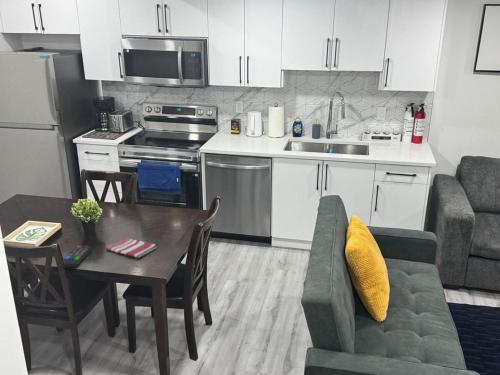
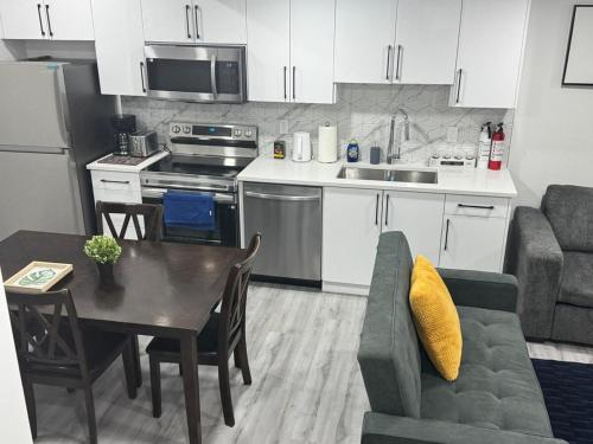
- remote control (76, 255)
- dish towel (131, 246)
